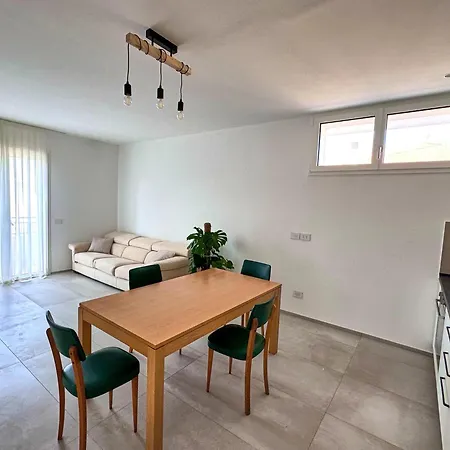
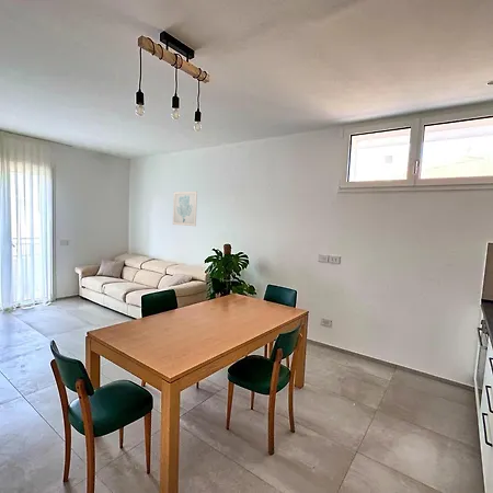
+ wall art (184, 208)
